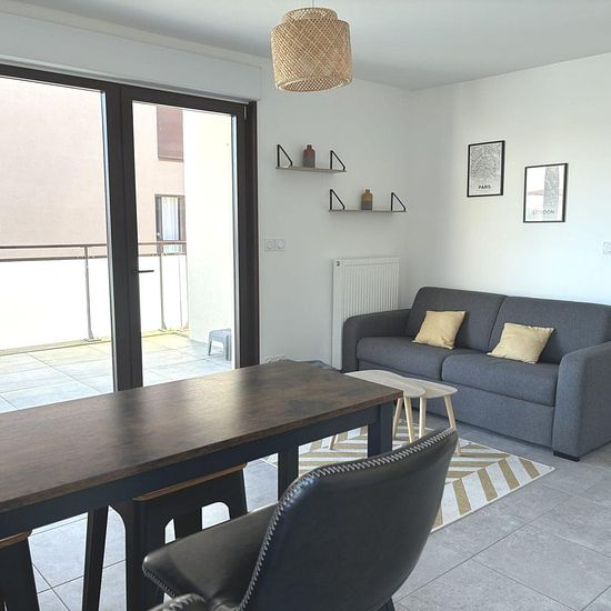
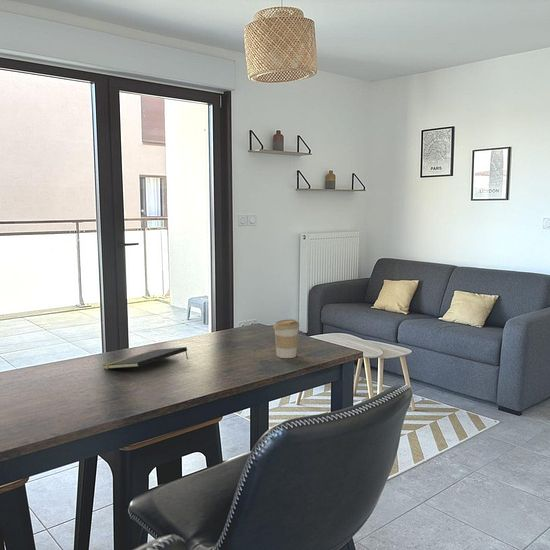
+ notepad (146, 357)
+ coffee cup (286, 337)
